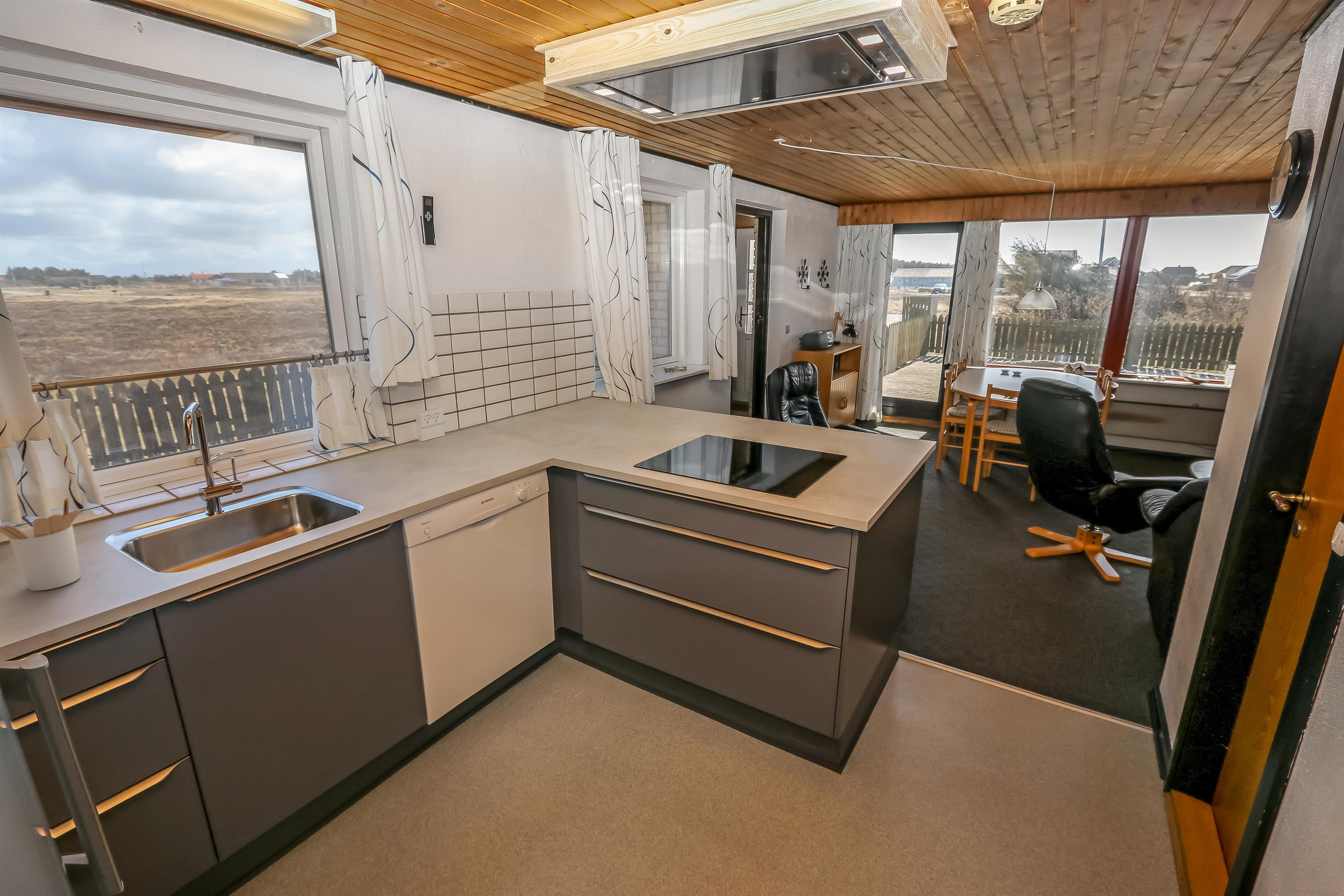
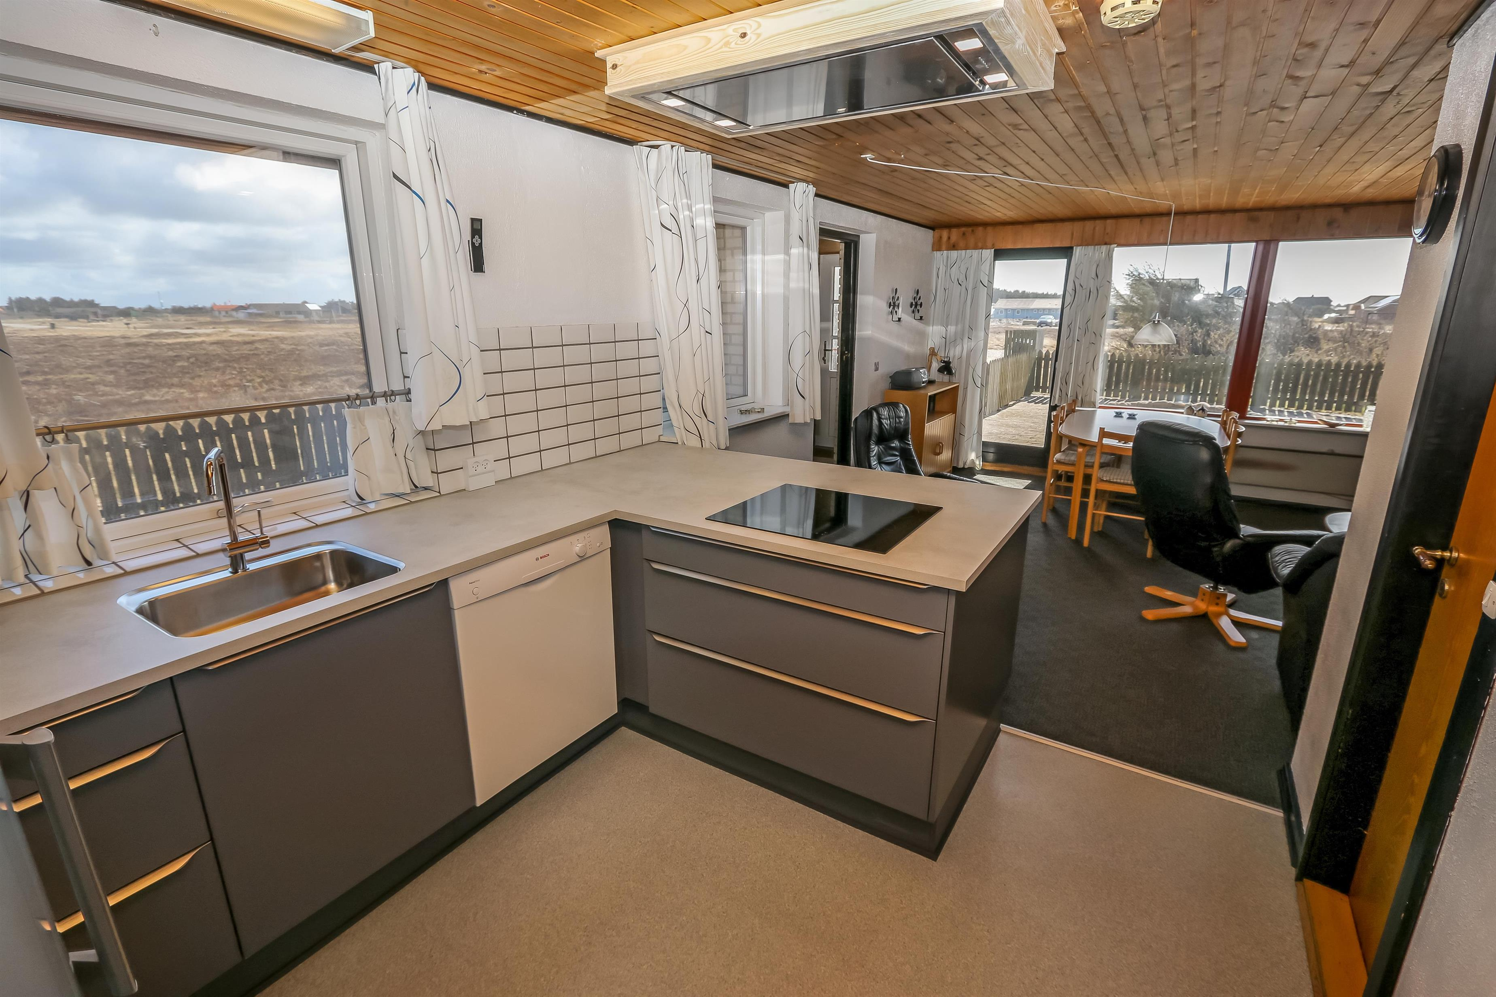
- utensil holder (52, 545)
